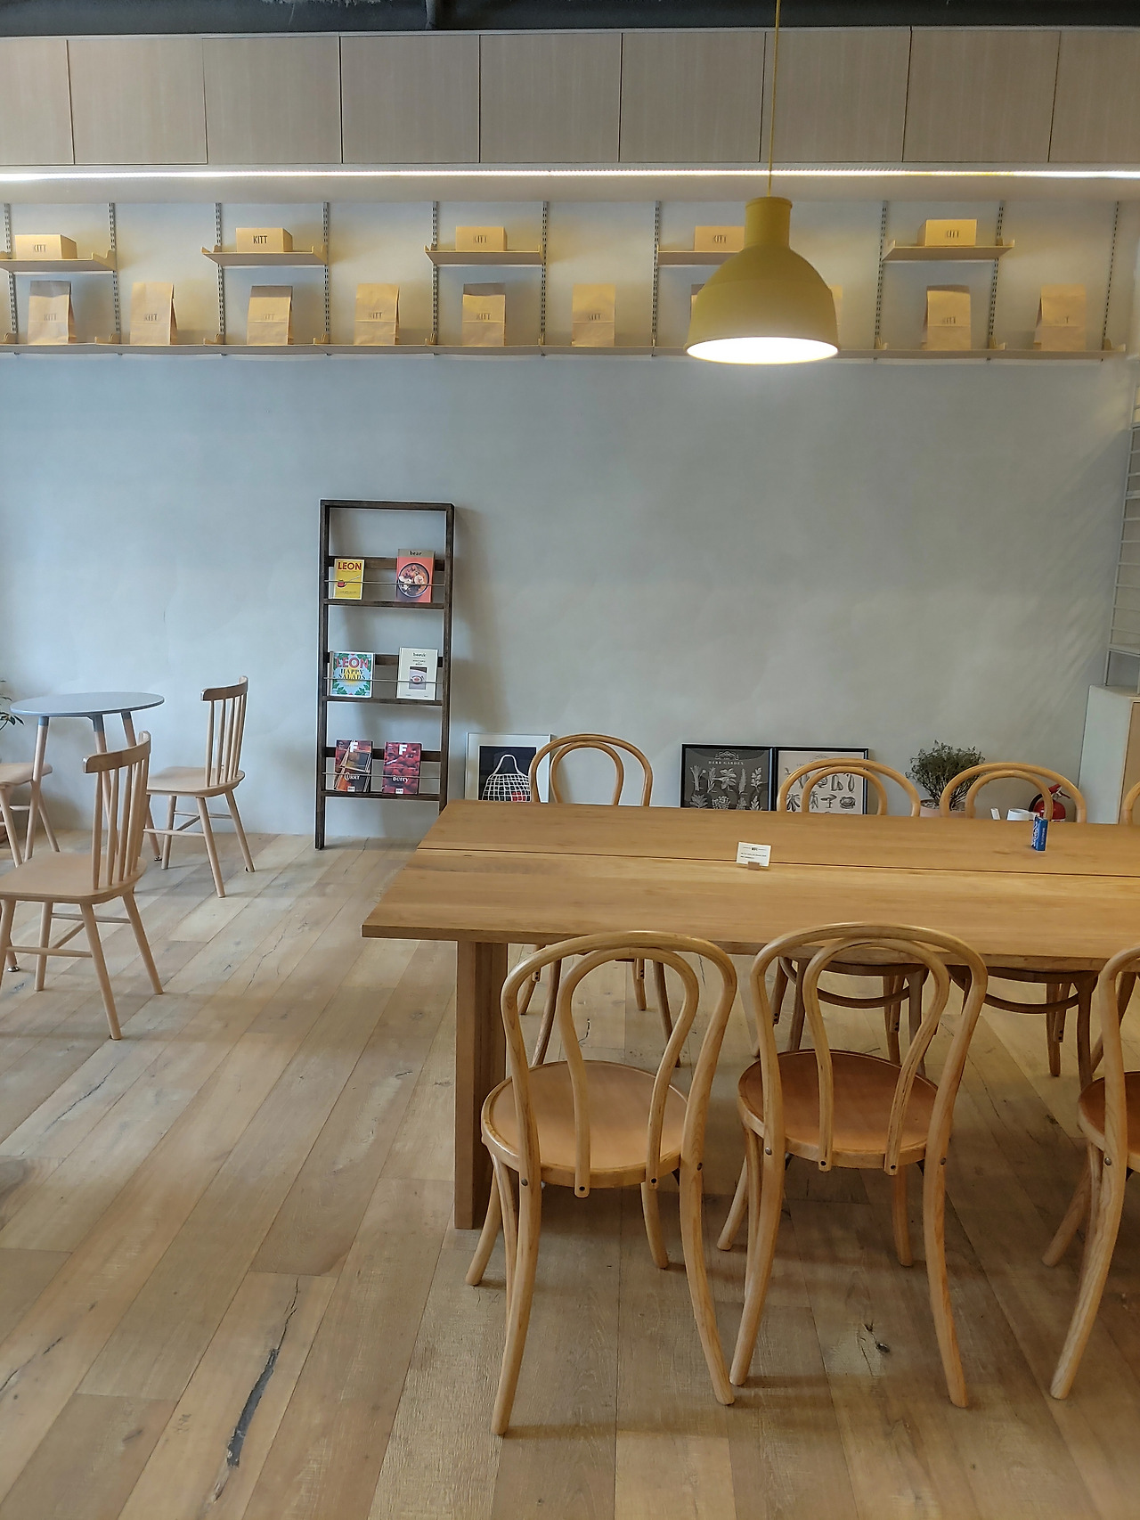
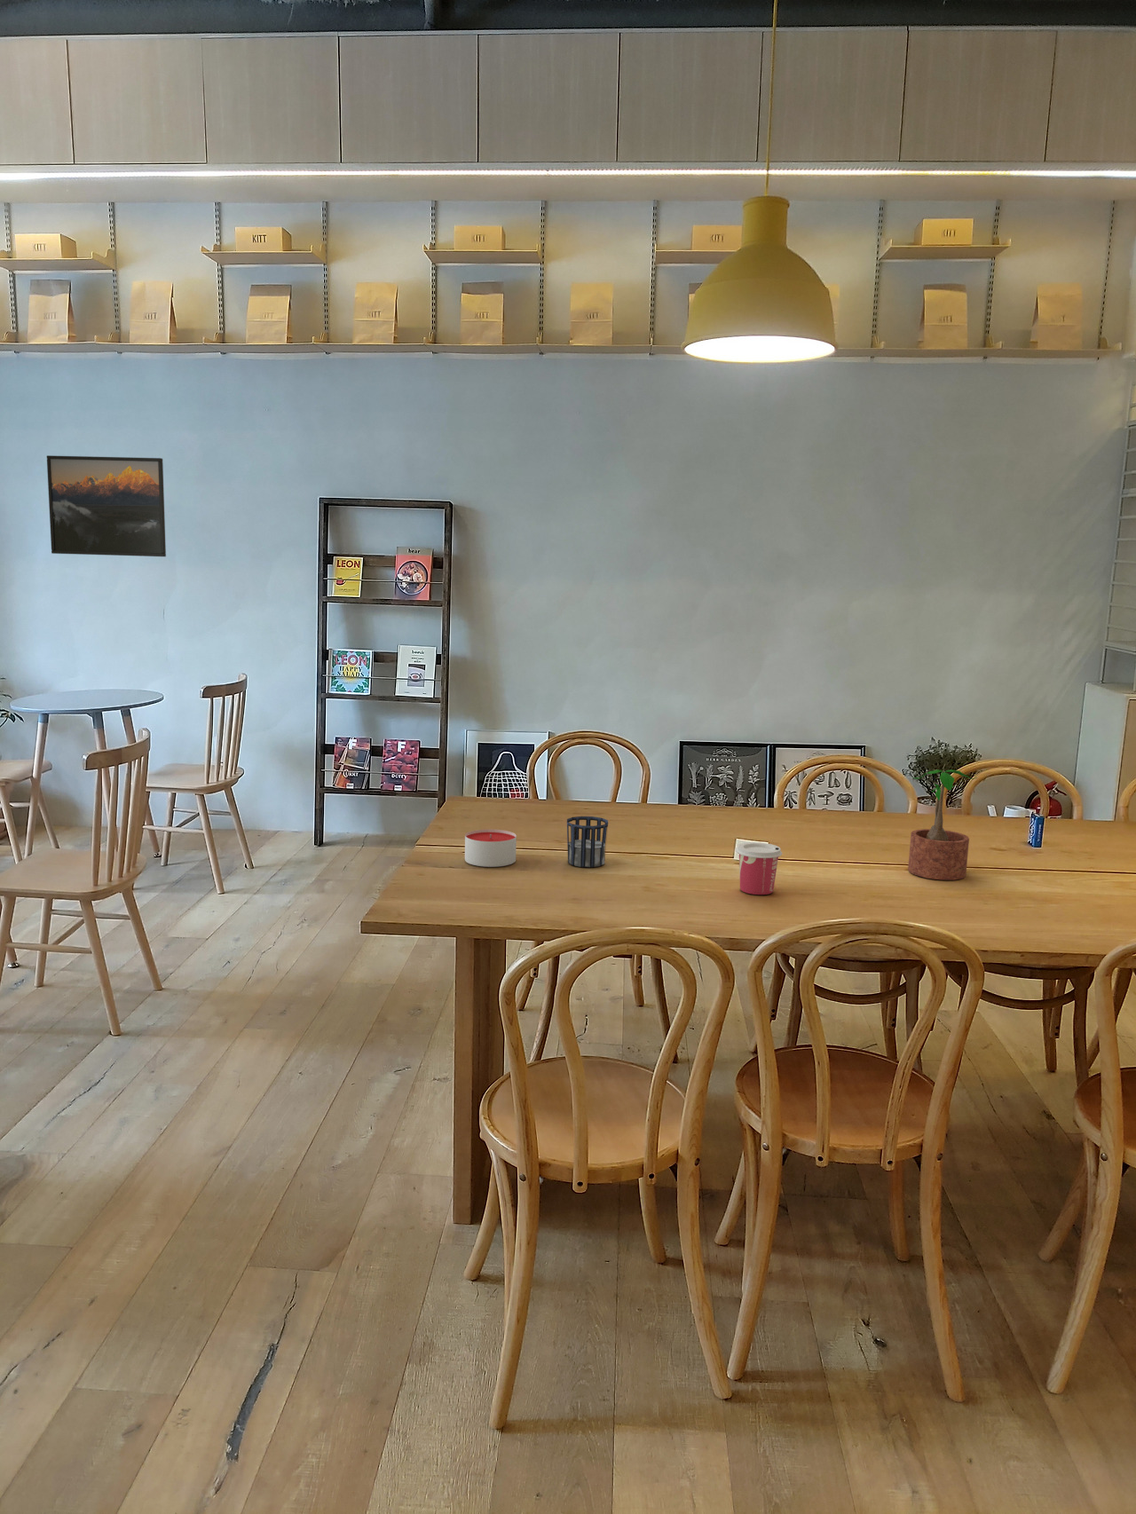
+ cup (757, 867)
+ potted plant (940, 822)
+ candle (490, 847)
+ cup (587, 841)
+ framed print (106, 506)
